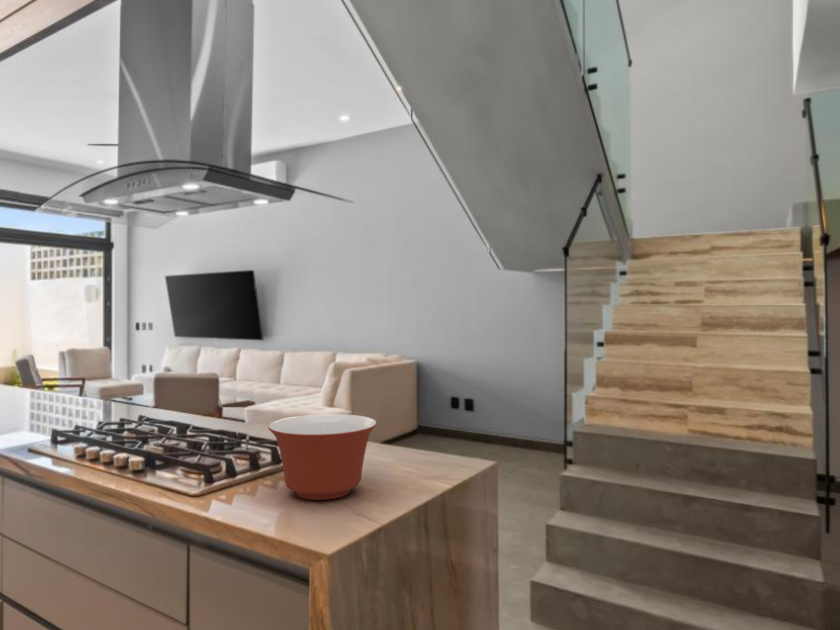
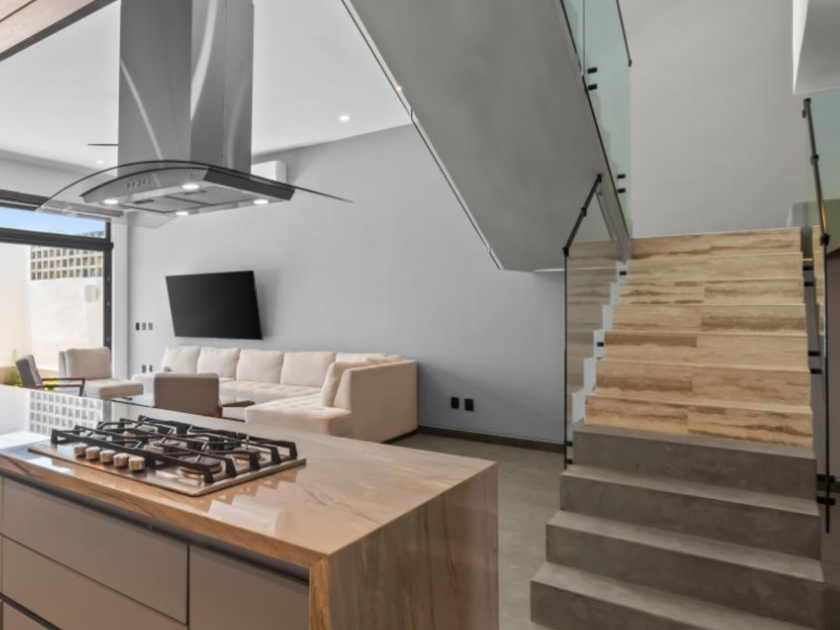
- mixing bowl (323, 457)
